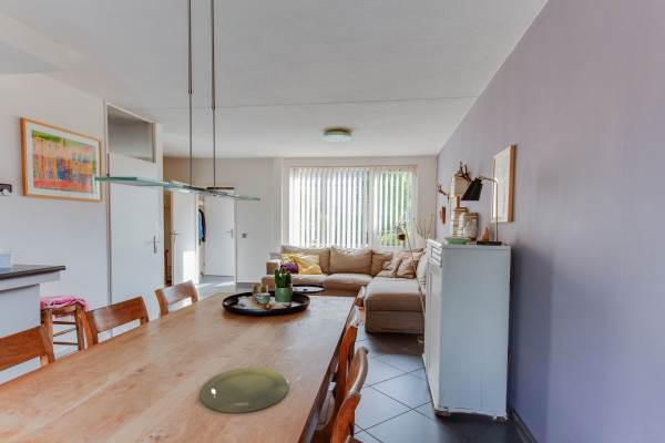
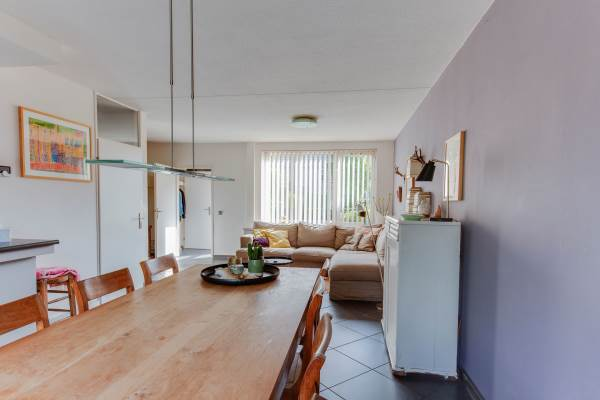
- plate (245, 388)
